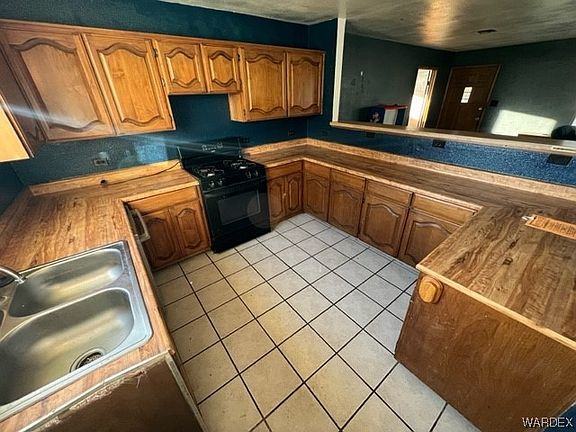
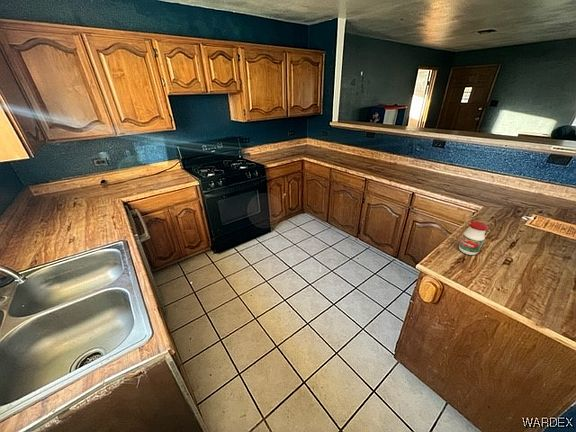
+ jar (472, 238)
